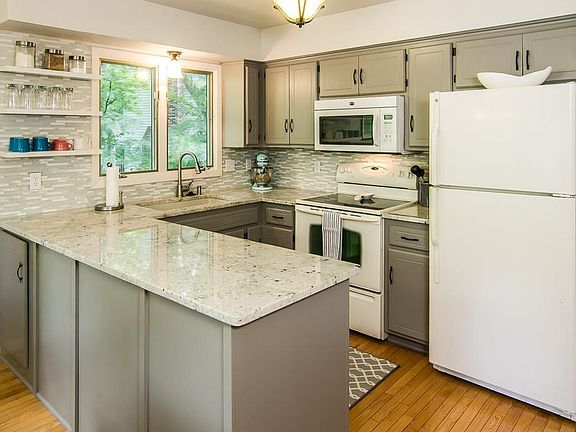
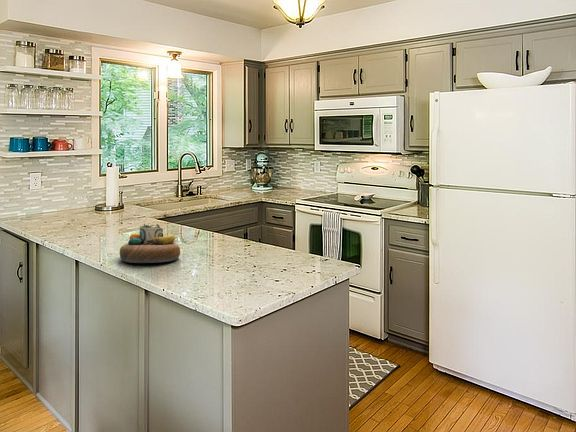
+ decorative bowl (150, 241)
